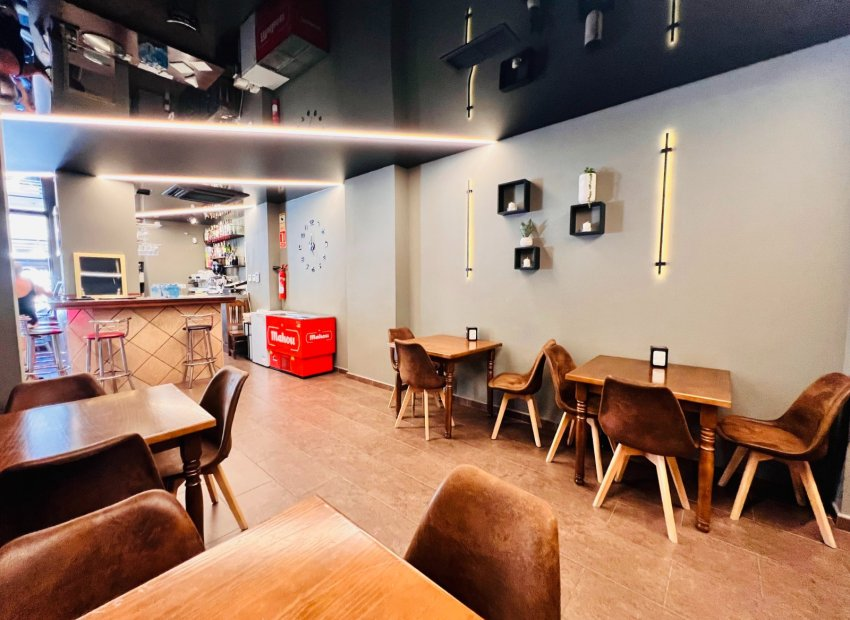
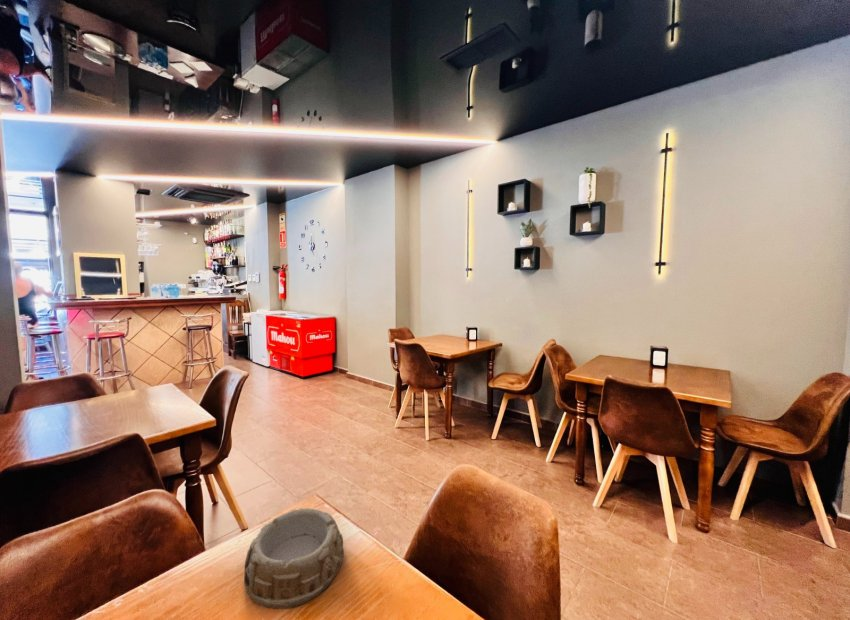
+ ashtray (295, 549)
